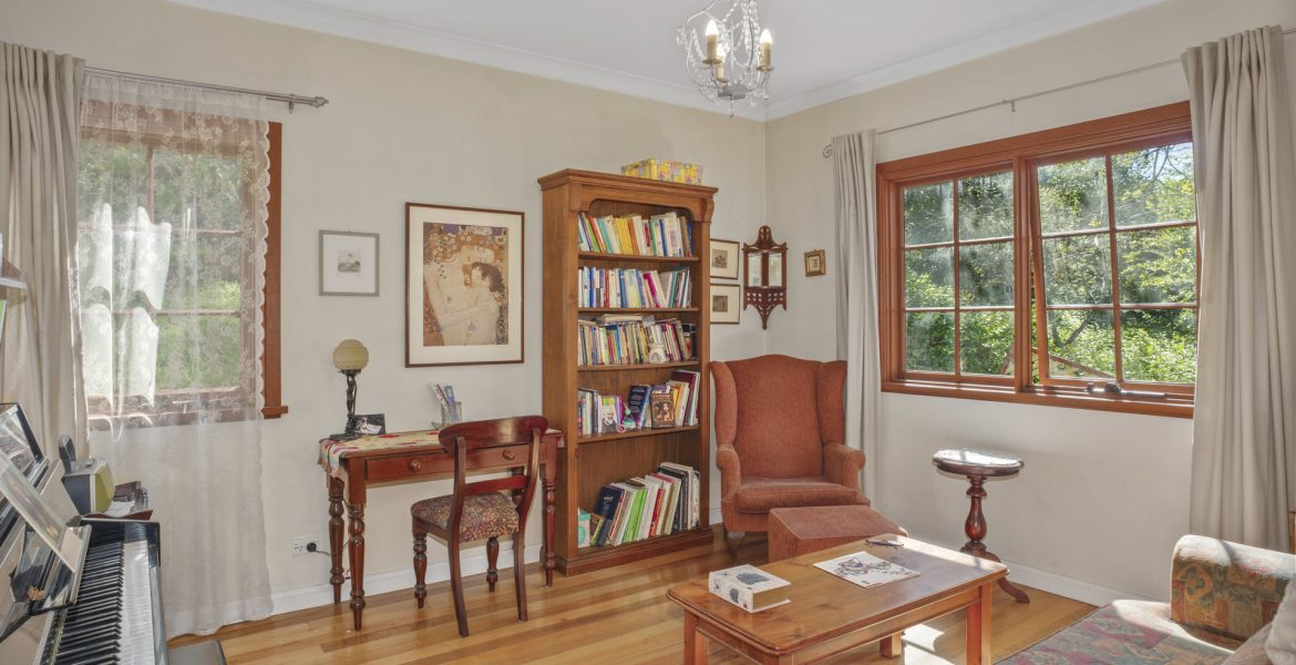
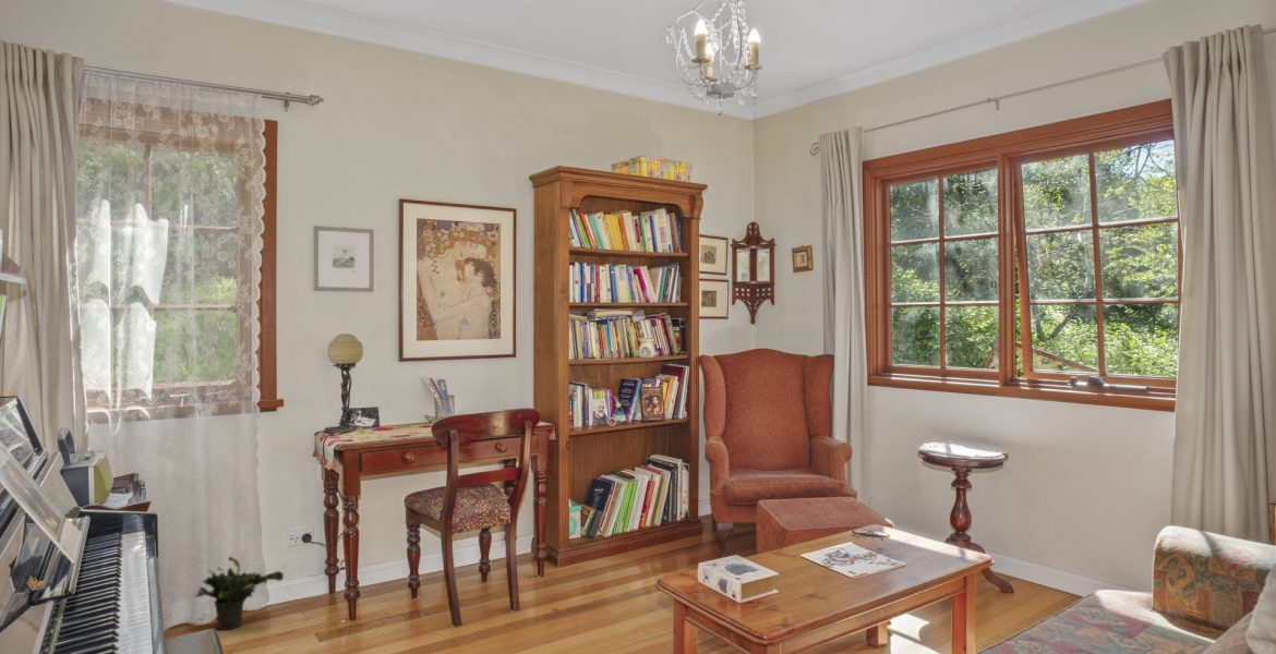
+ potted plant (241, 589)
